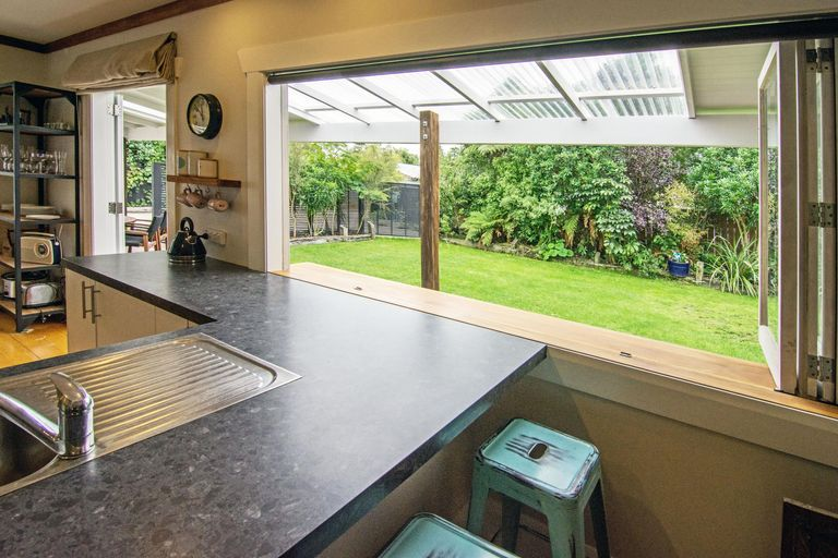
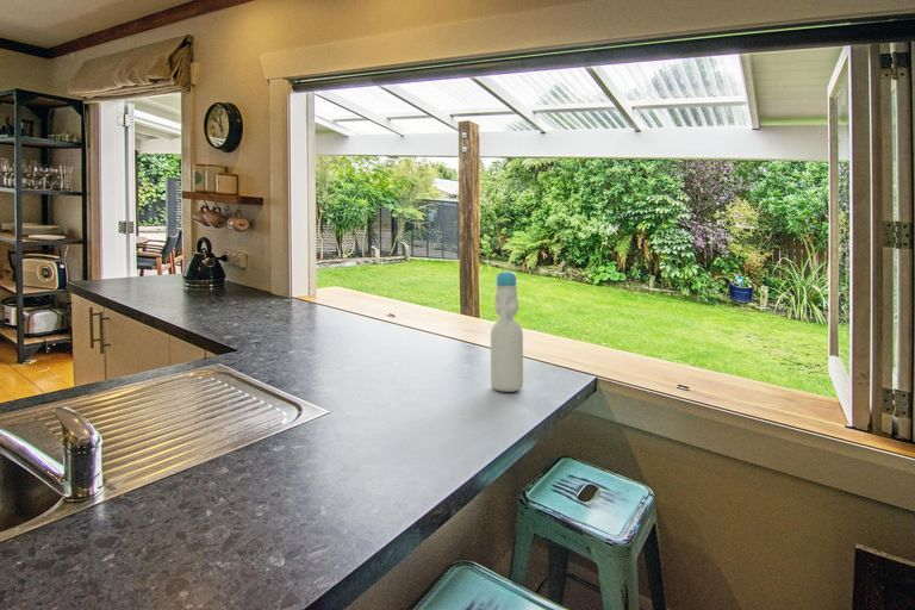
+ bottle (506, 330)
